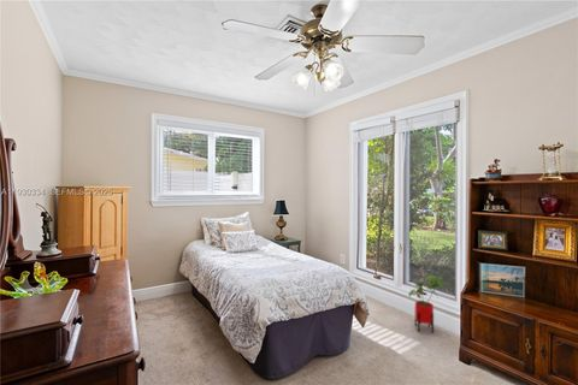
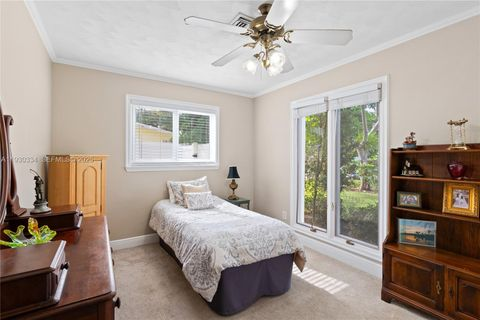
- house plant (425, 302)
